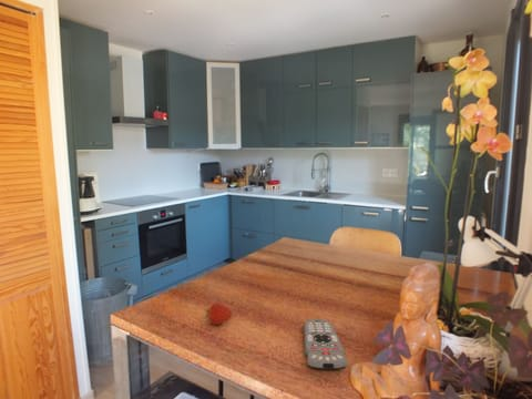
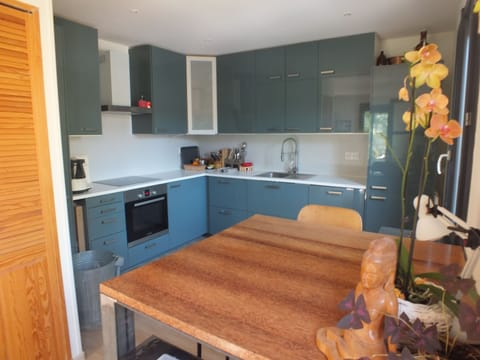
- fruit (217, 314)
- remote control (321, 341)
